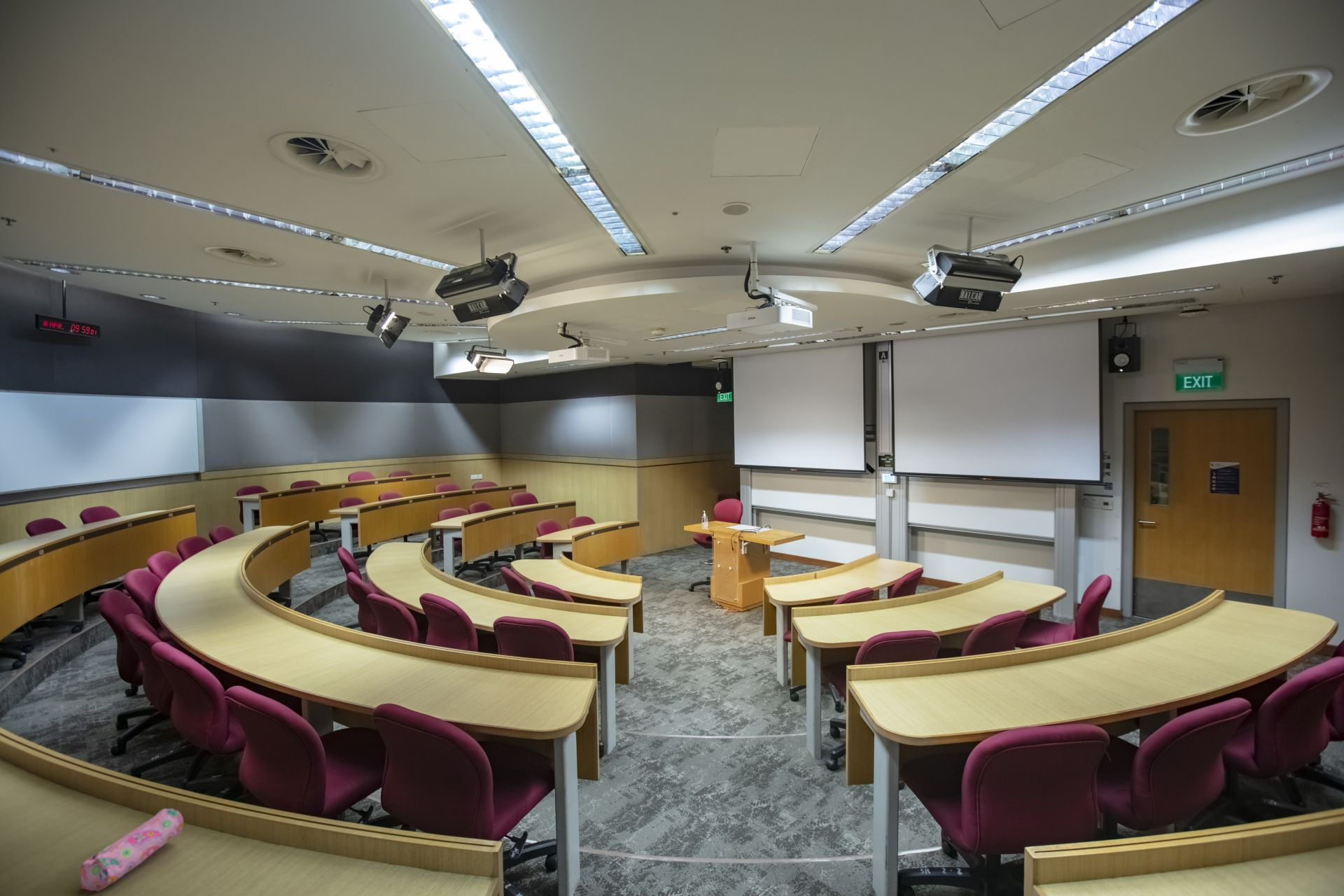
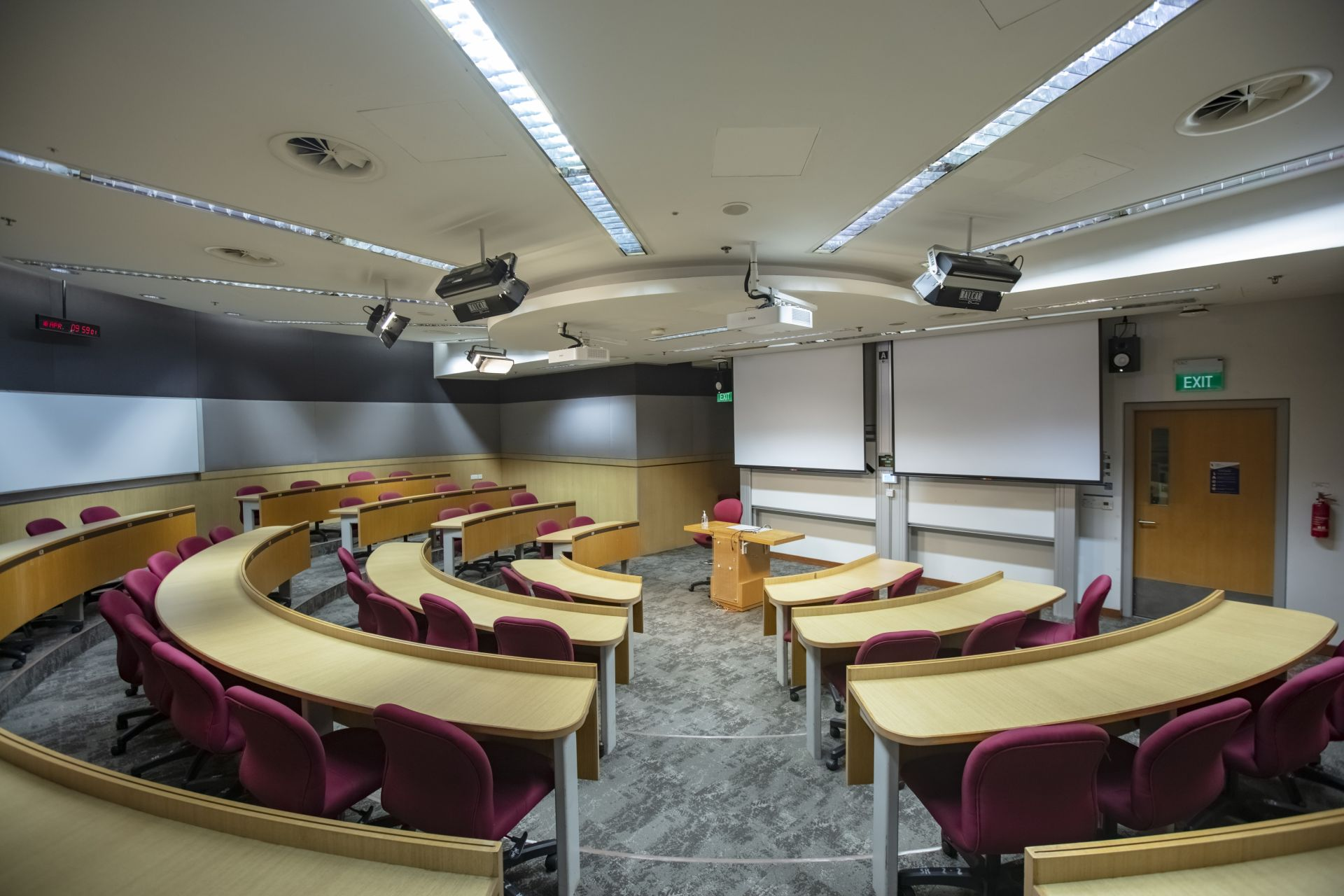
- pencil case (133, 847)
